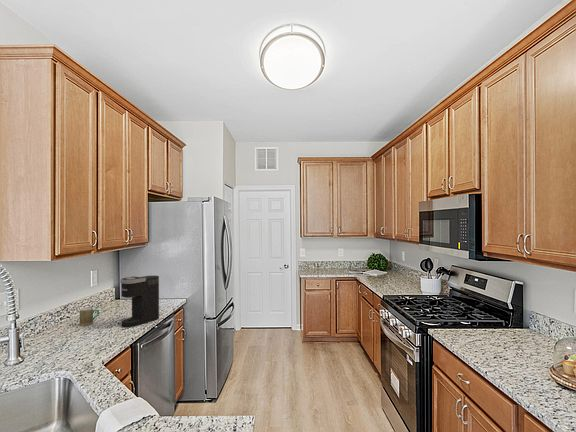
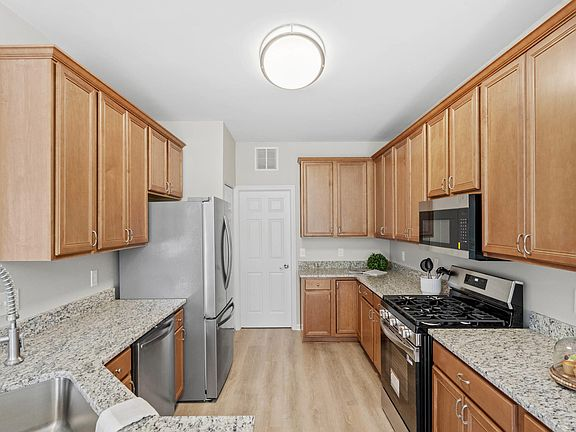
- mug (89, 316)
- coffee maker (140, 299)
